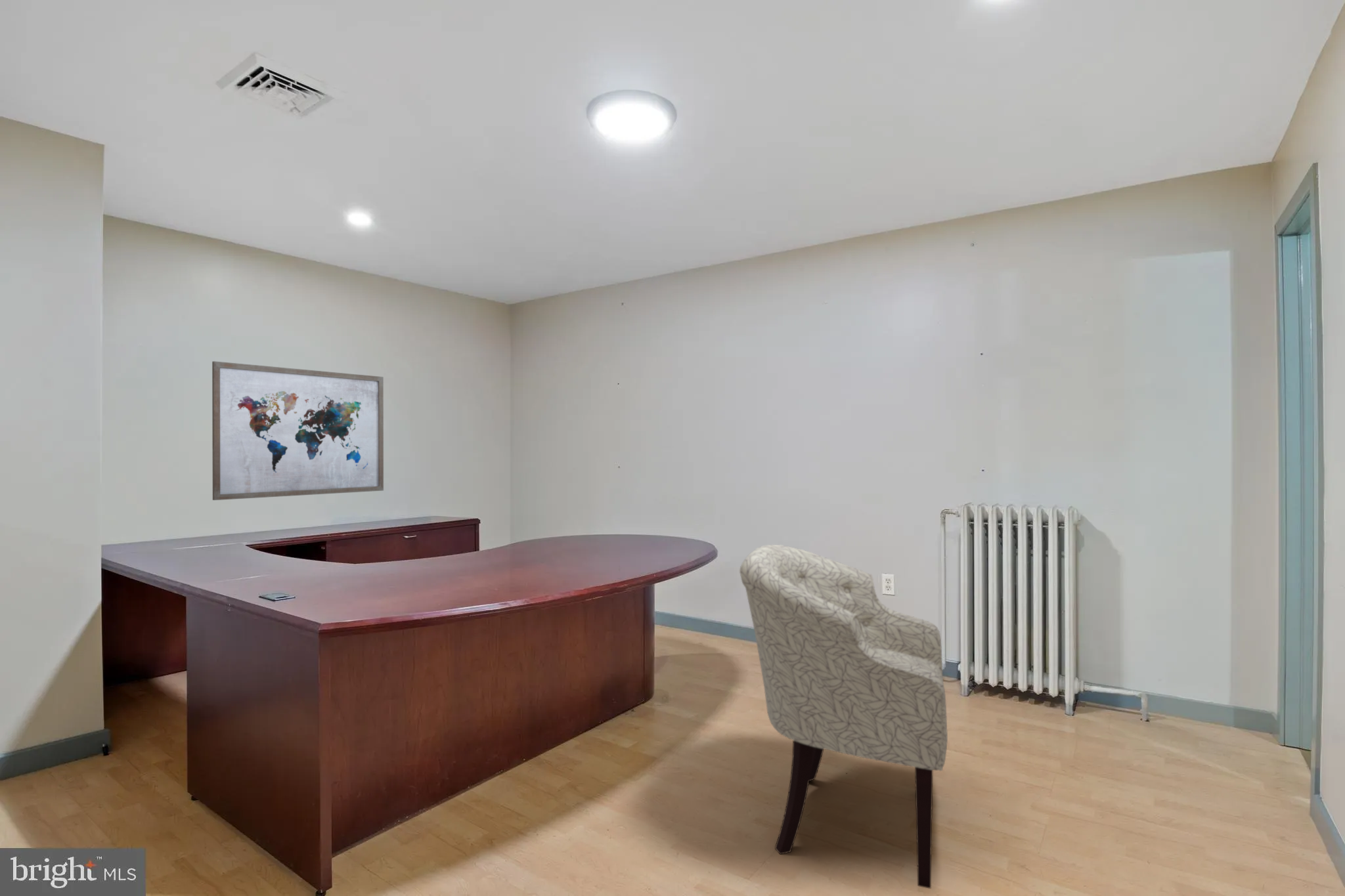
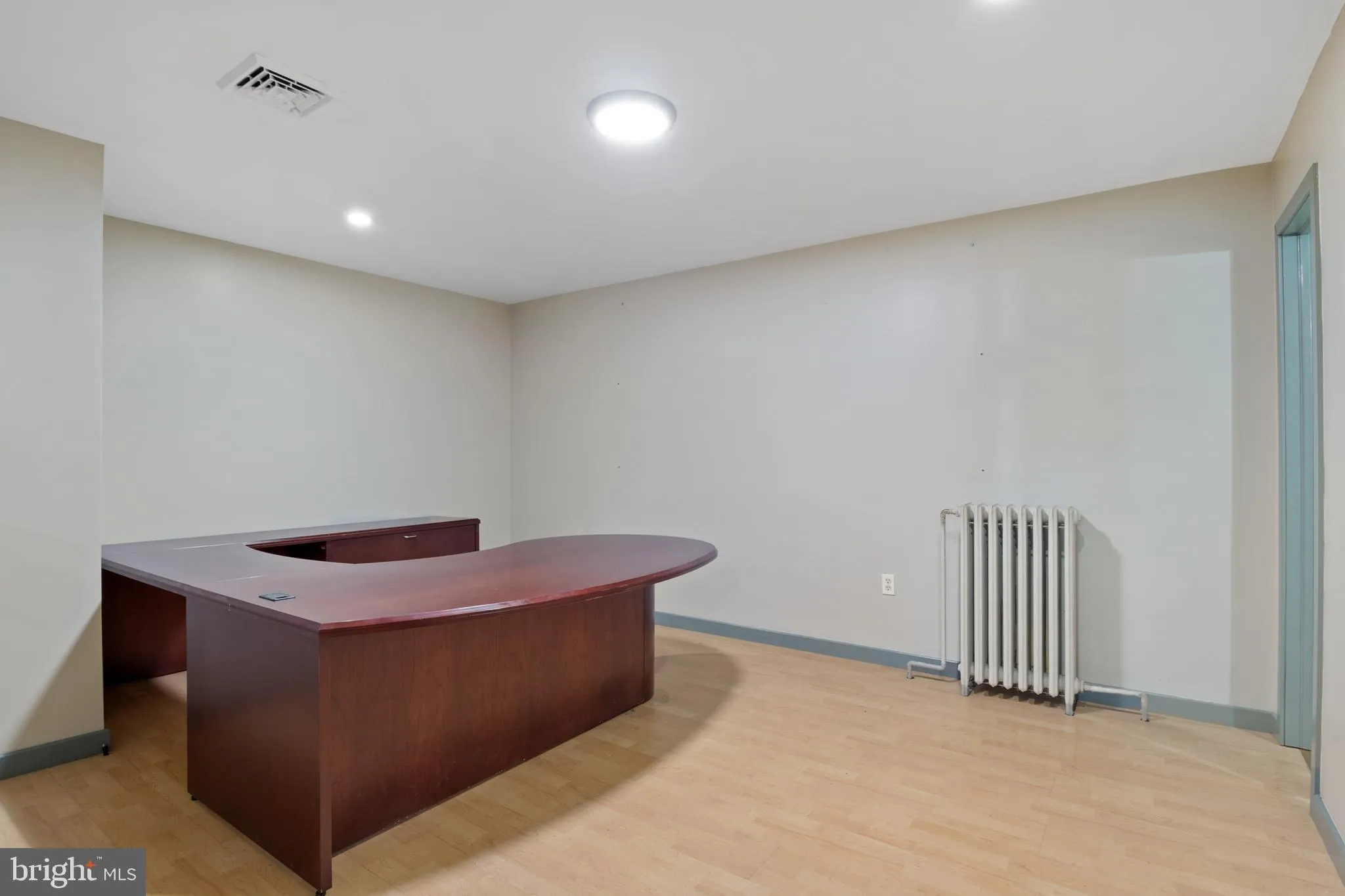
- chair (841, 685)
- wall art (306, 432)
